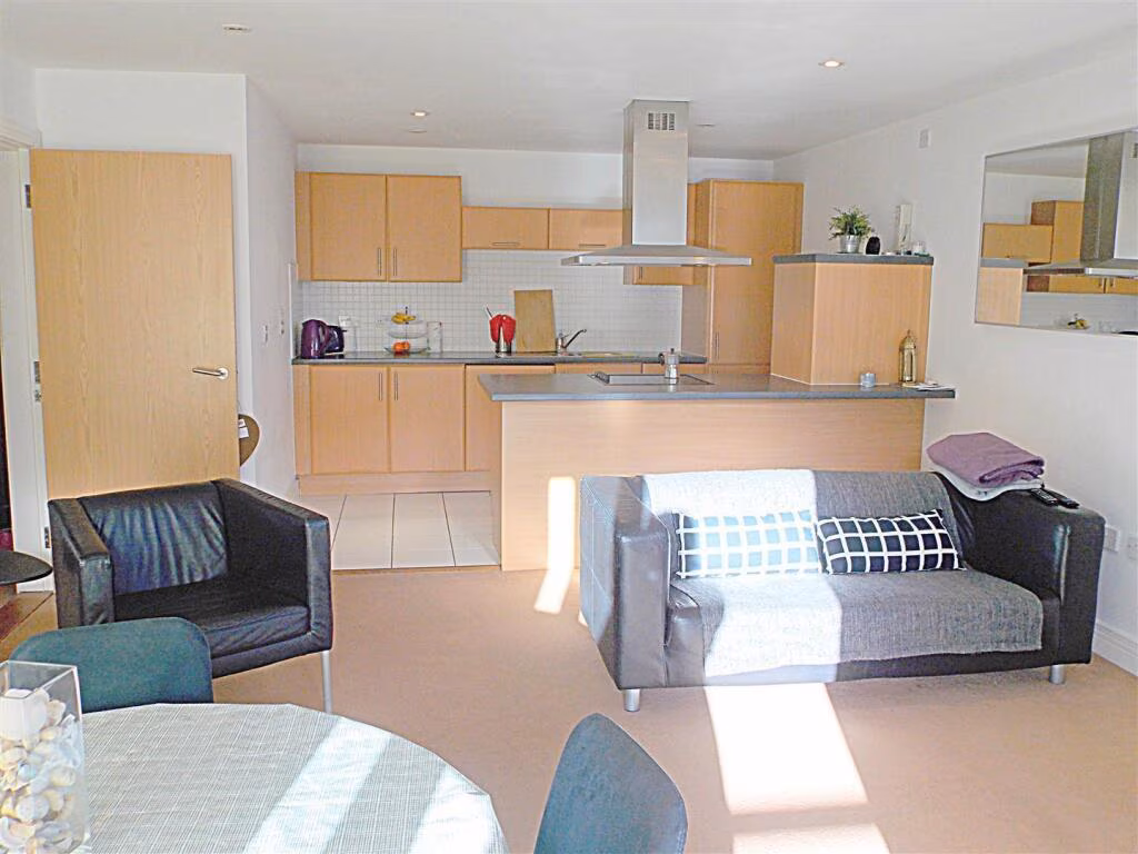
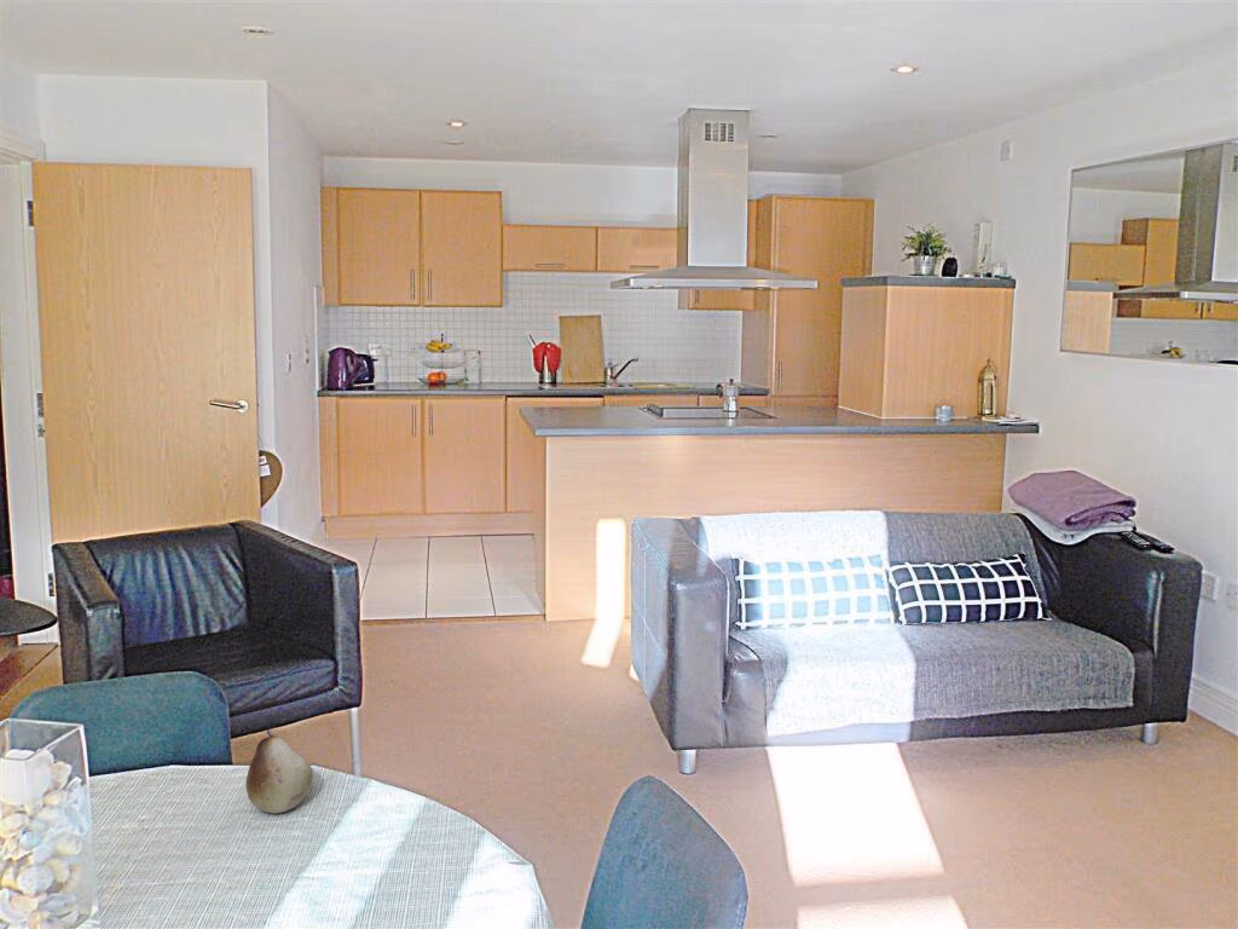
+ fruit (279, 769)
